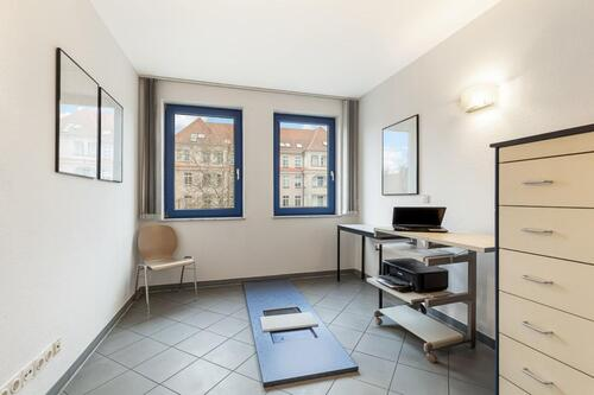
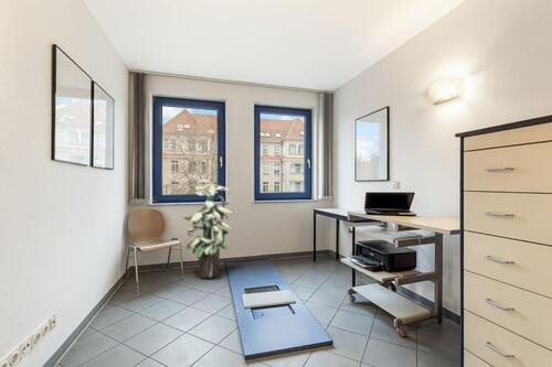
+ indoor plant (208, 227)
